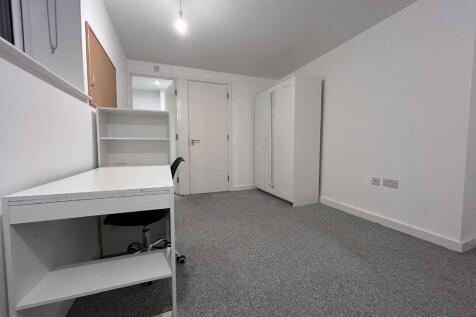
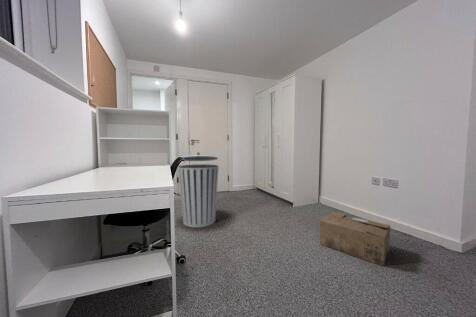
+ trash can (198, 186)
+ cardboard box (353, 233)
